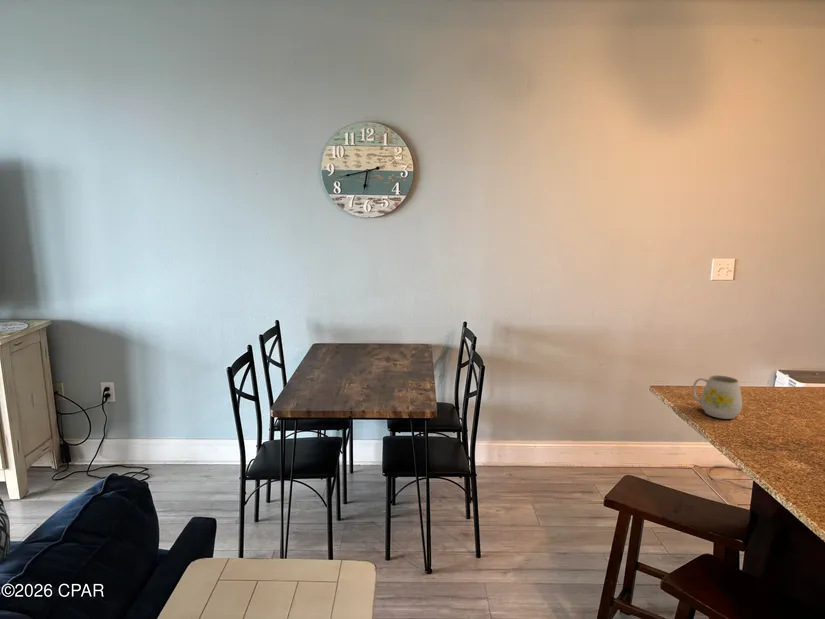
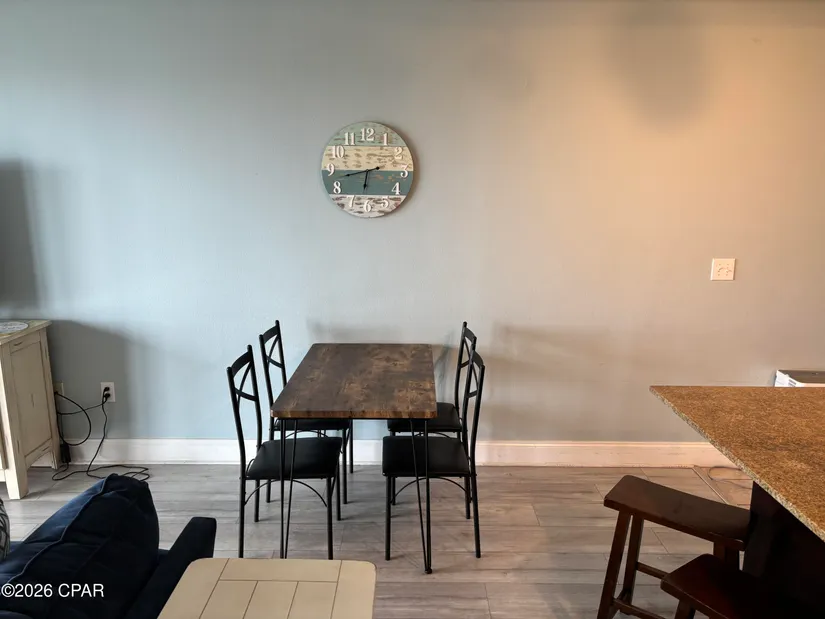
- mug (716, 395)
